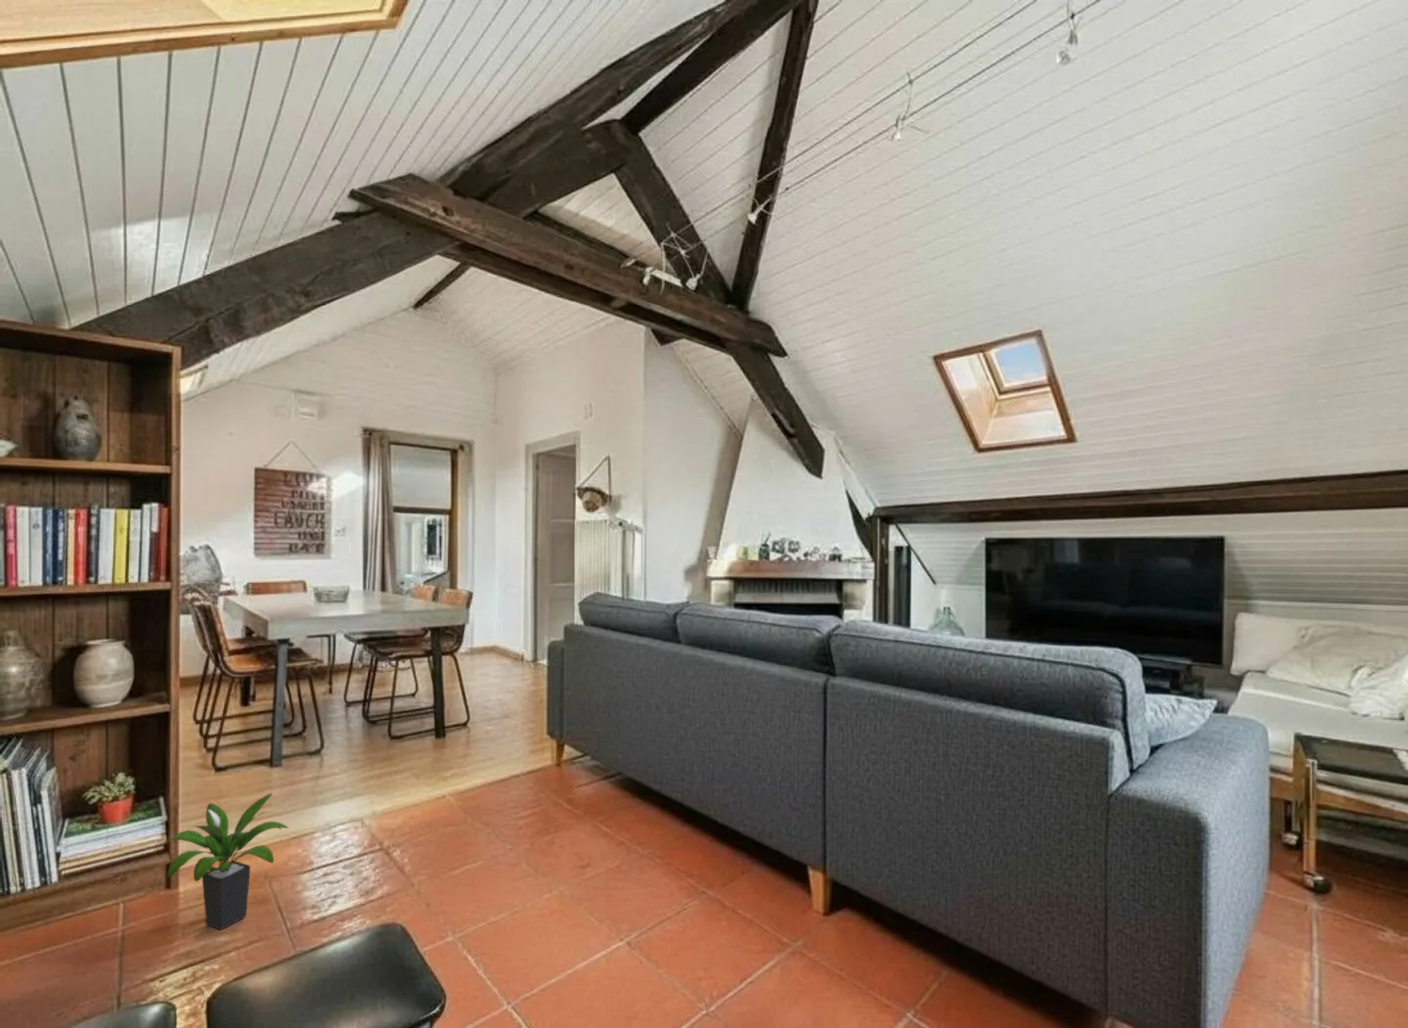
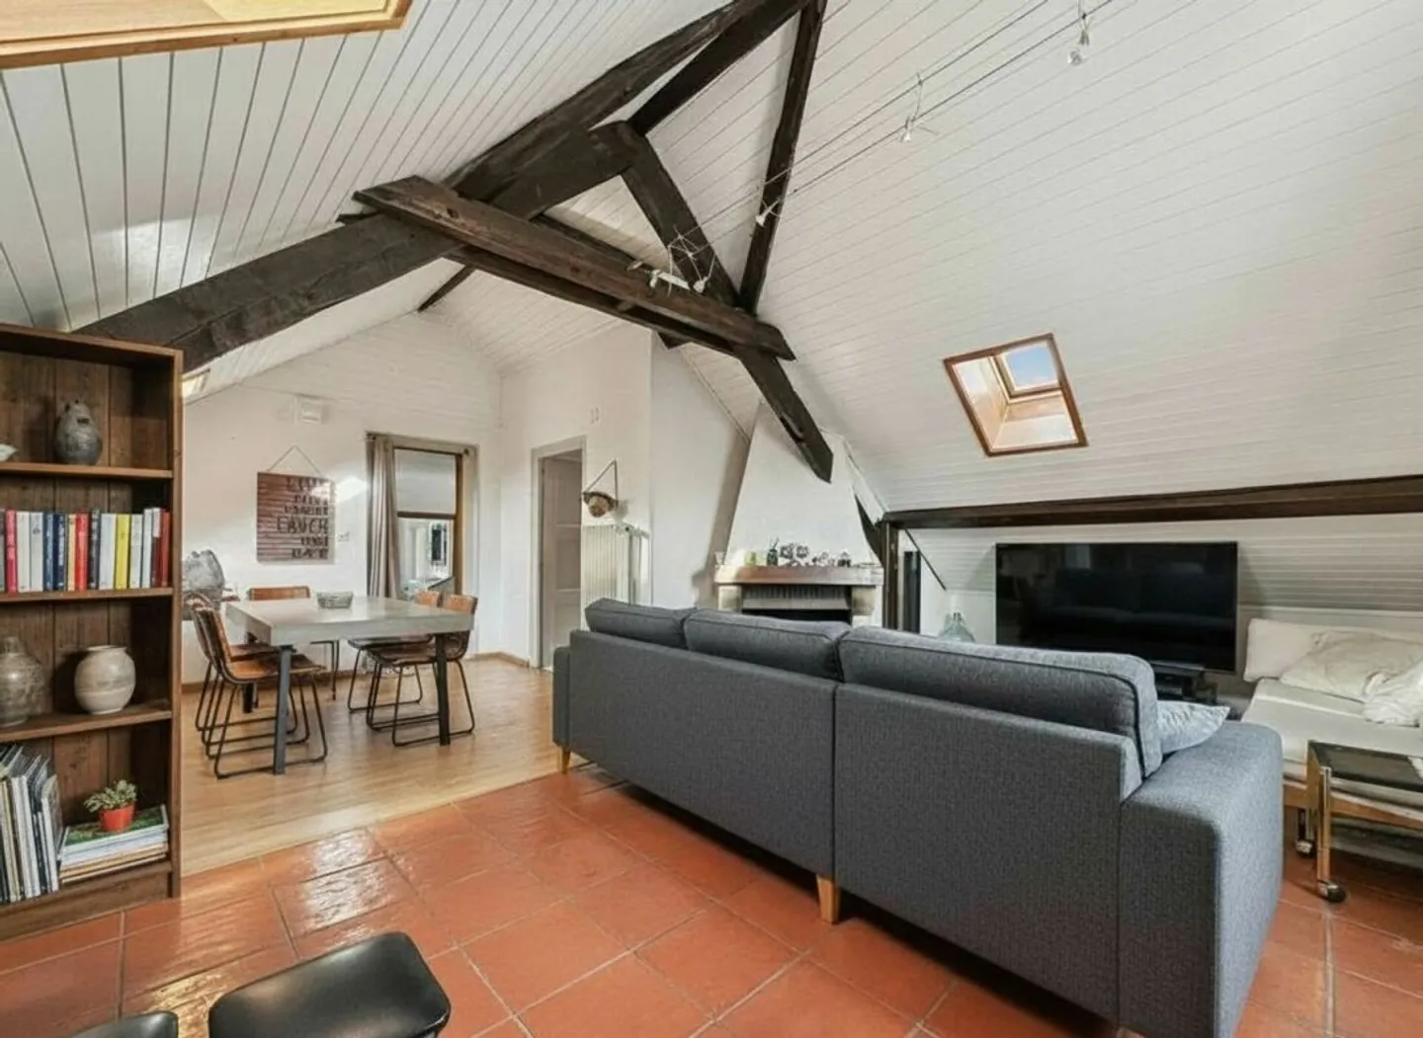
- potted plant (225, 862)
